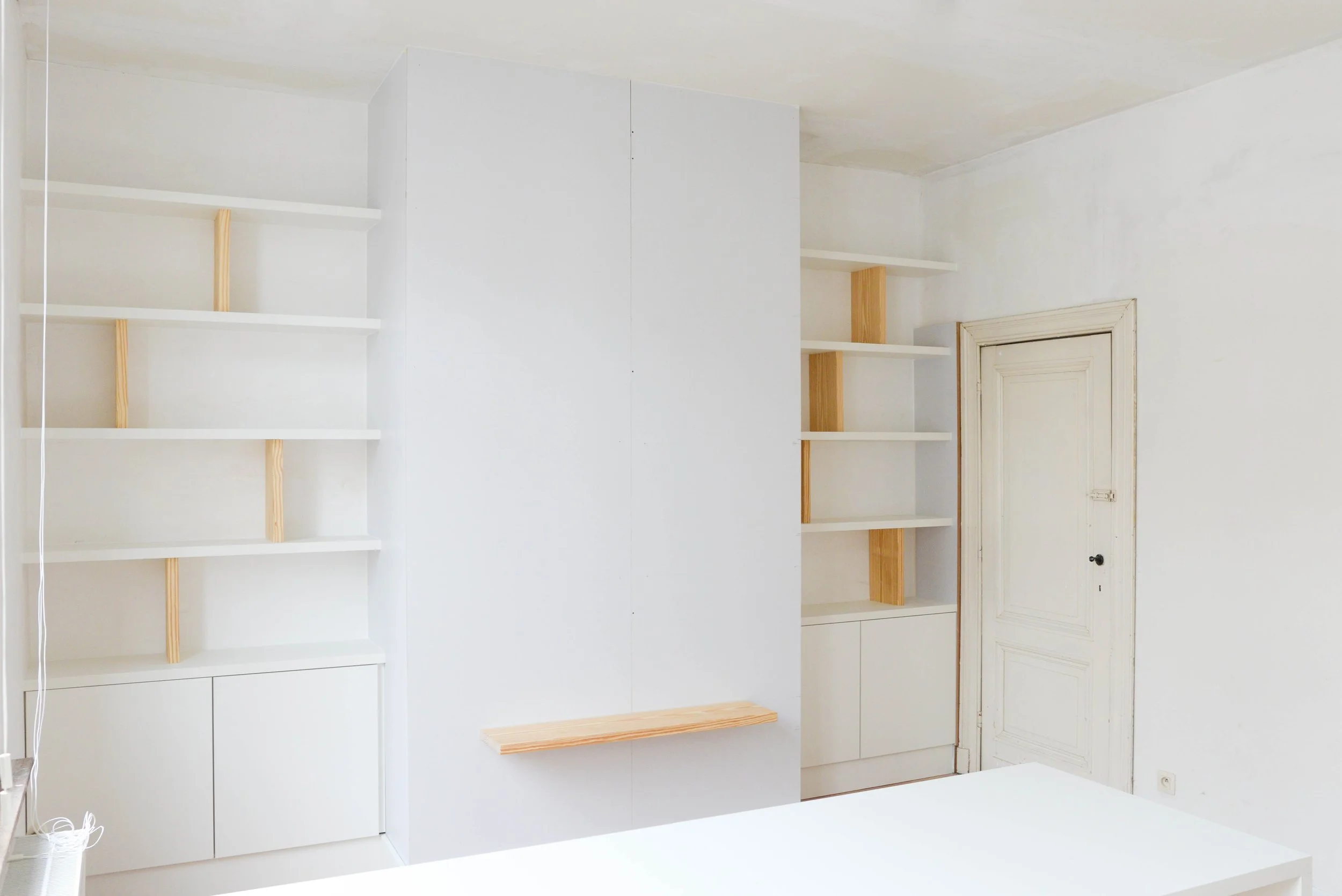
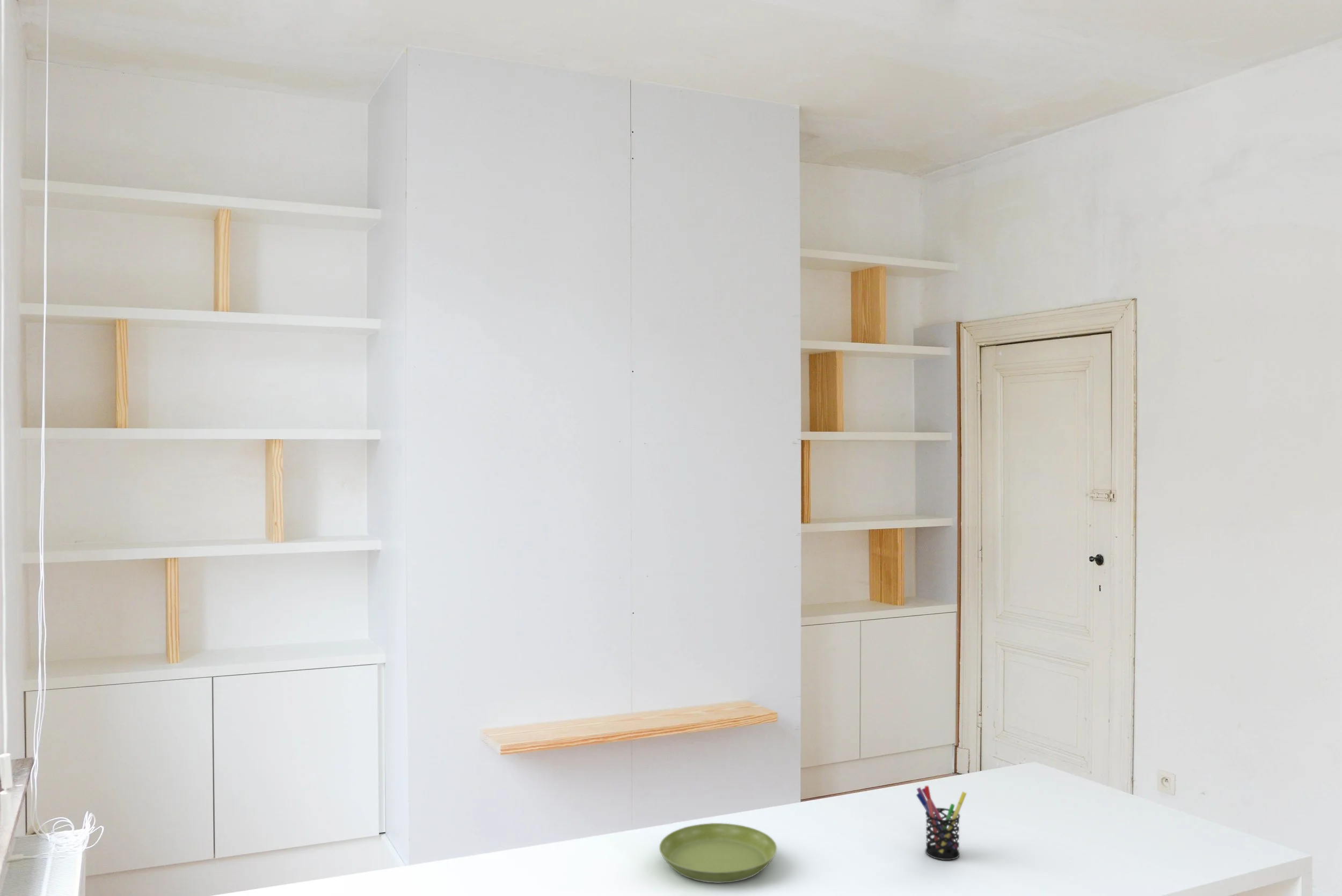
+ saucer (718, 854)
+ pen holder (942, 820)
